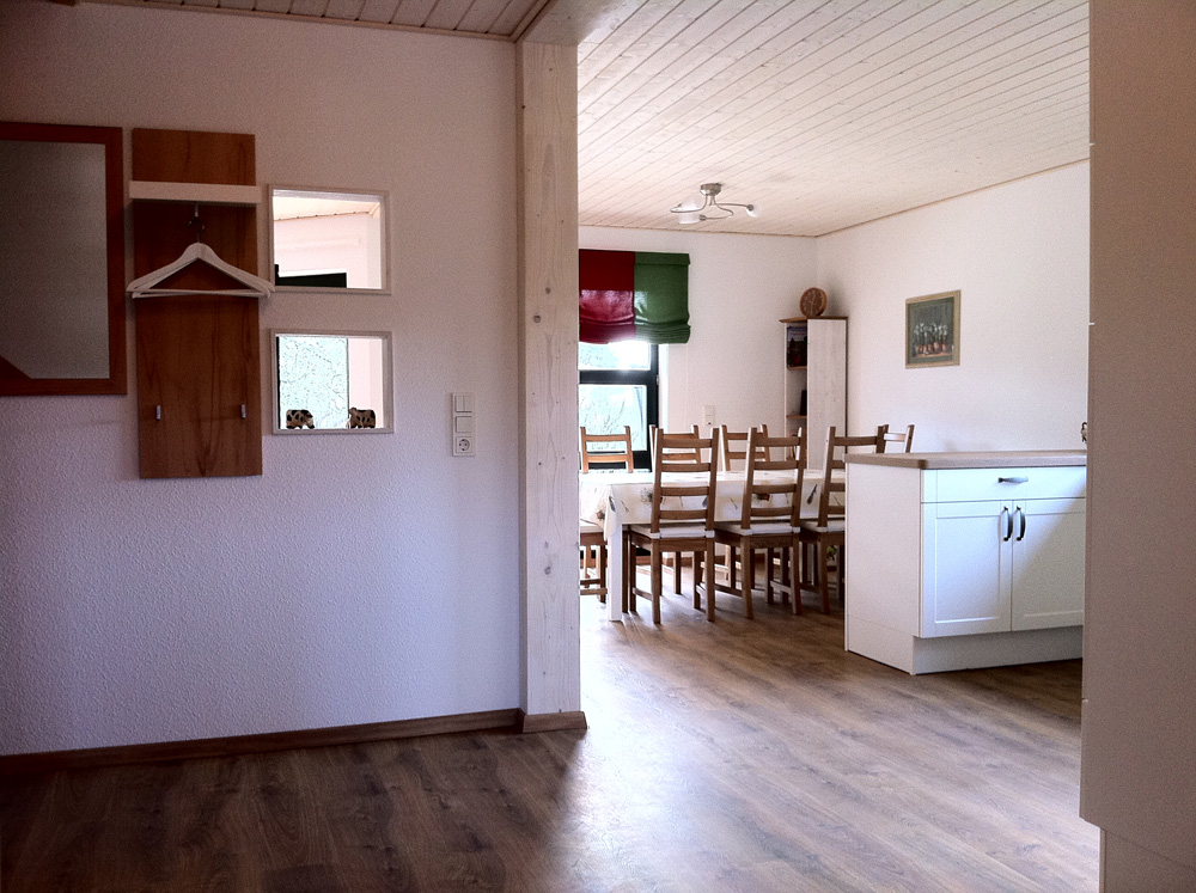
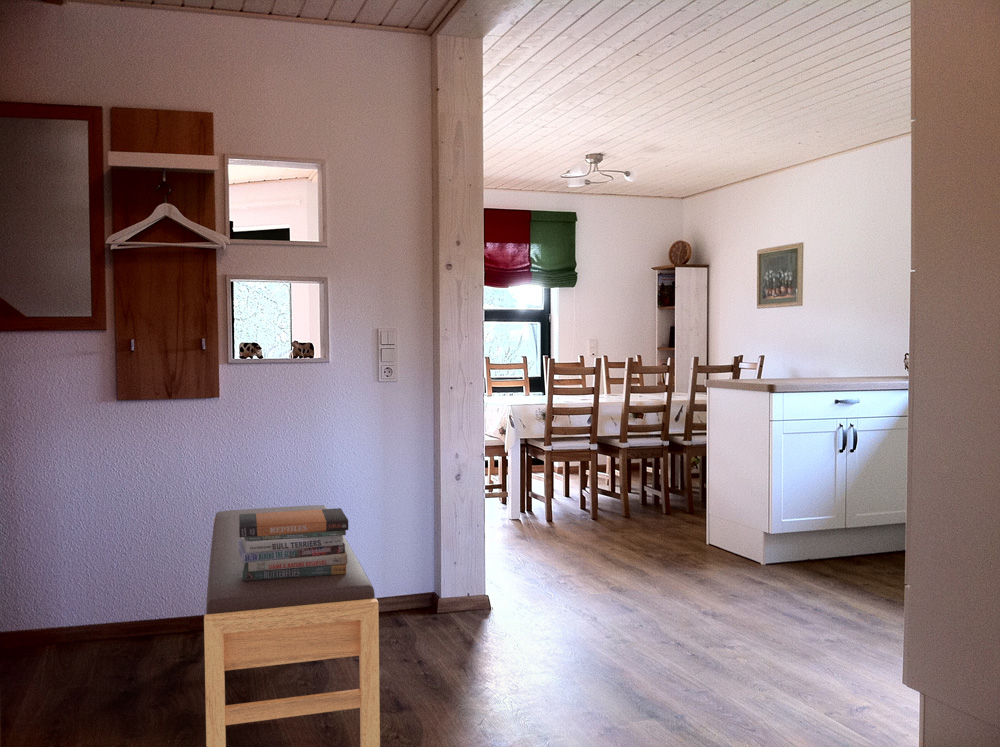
+ book stack (292, 543)
+ bench (281, 617)
